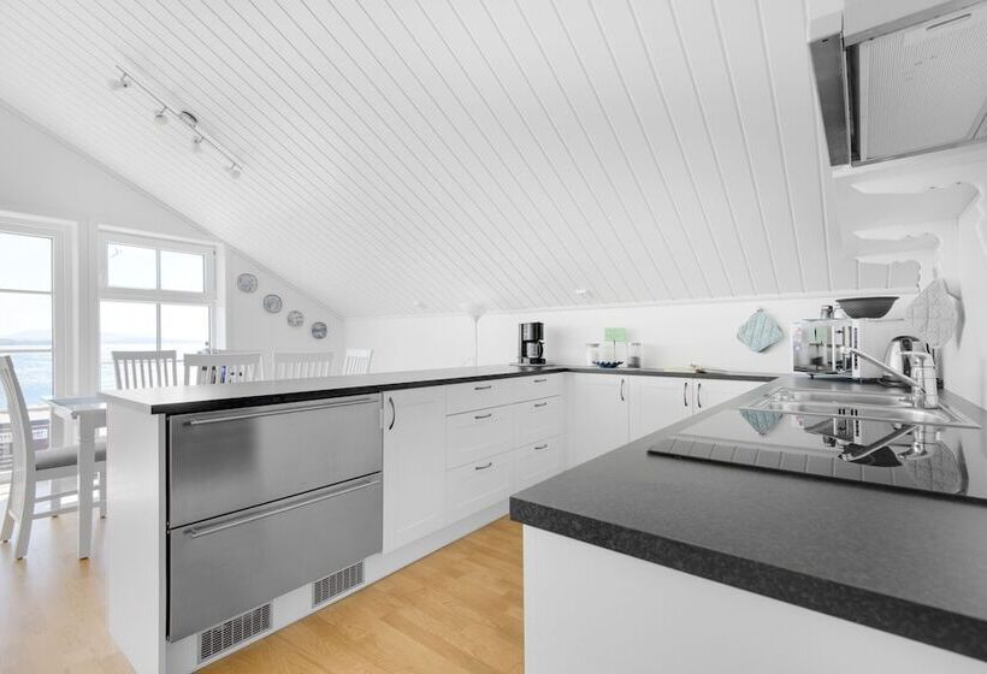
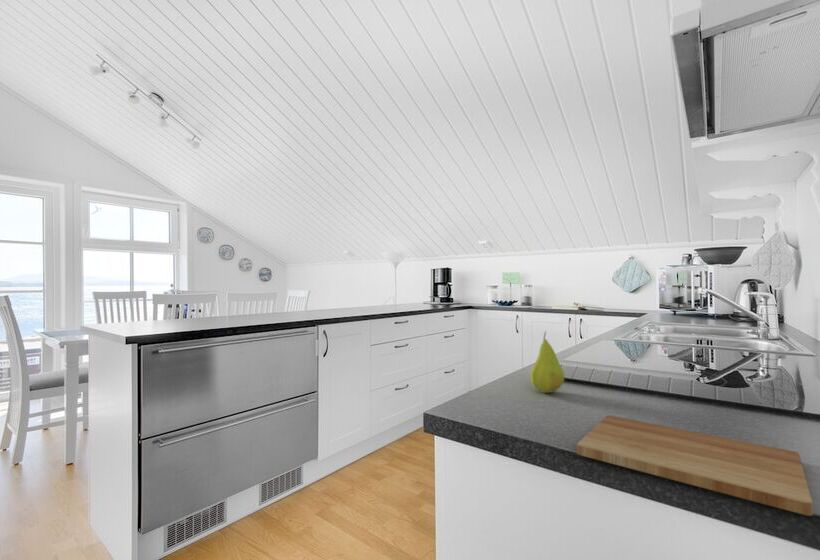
+ cutting board (684, 453)
+ fruit (546, 361)
